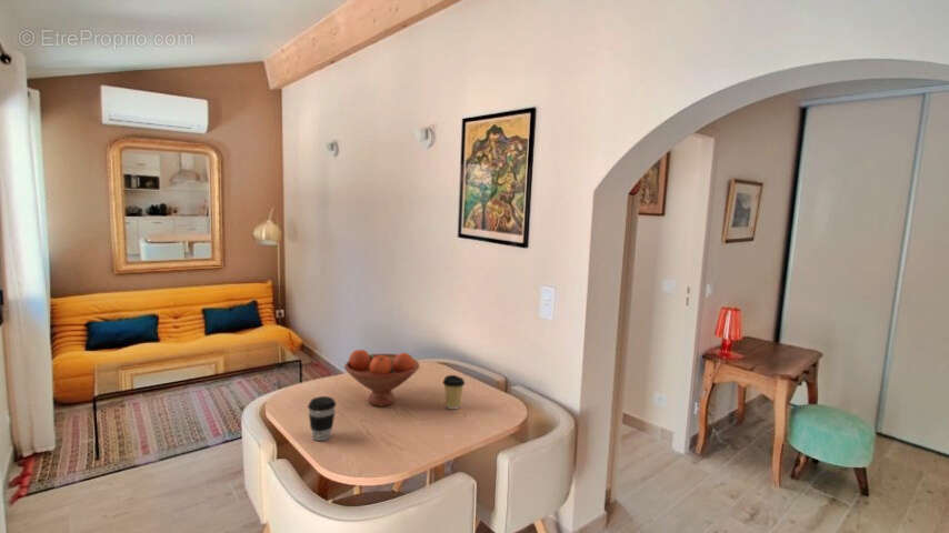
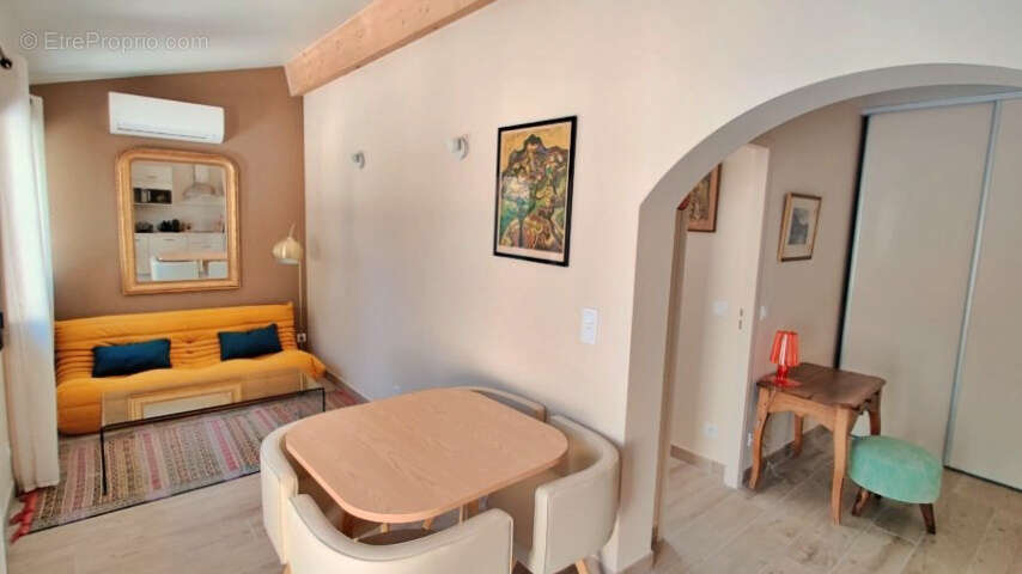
- coffee cup (453, 392)
- coffee cup (321, 419)
- fruit bowl (382, 375)
